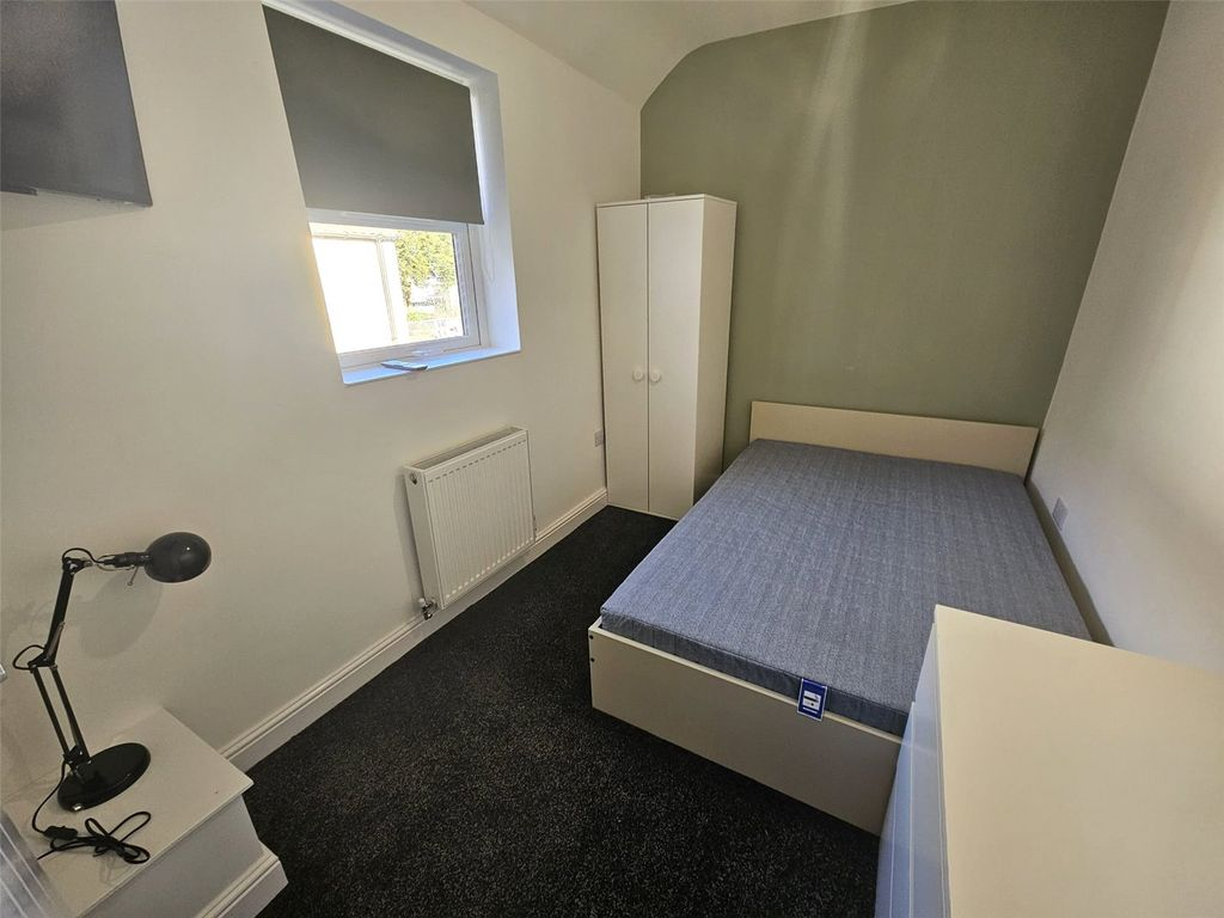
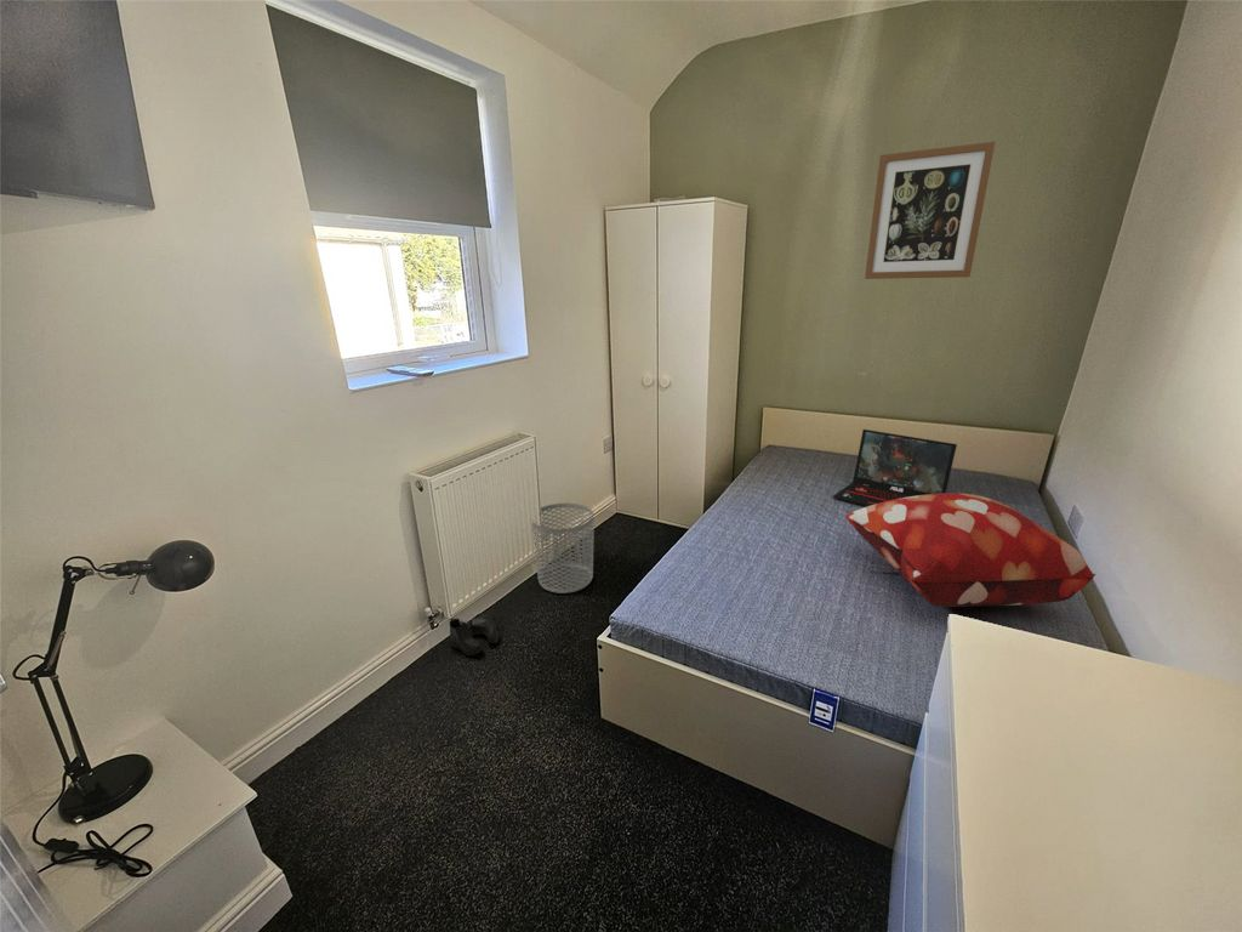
+ waste bin (564, 547)
+ boots (478, 625)
+ decorative pillow (957, 542)
+ wall art (924, 215)
+ laptop (893, 472)
